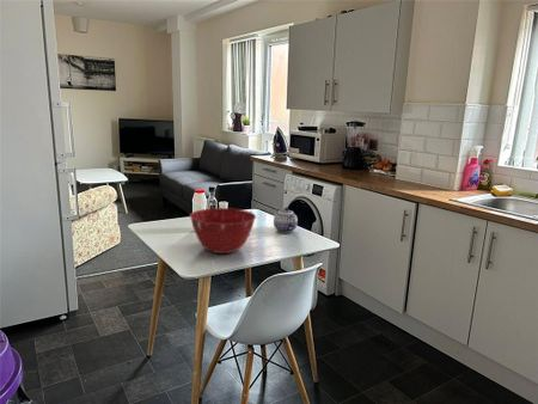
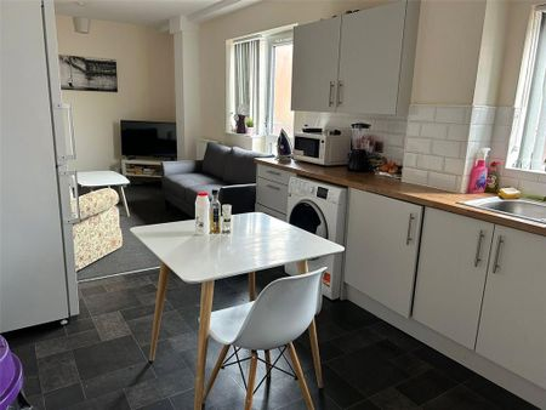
- mixing bowl (222, 231)
- teapot (285, 219)
